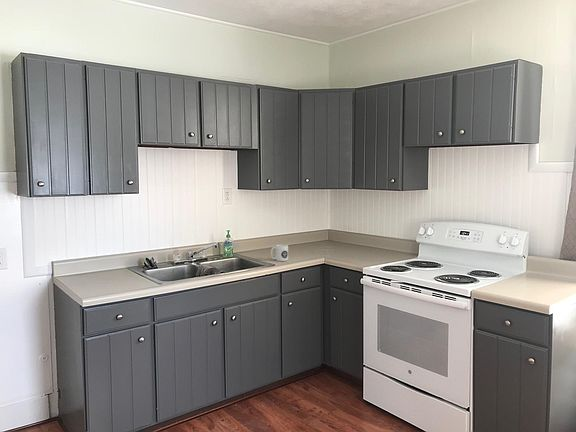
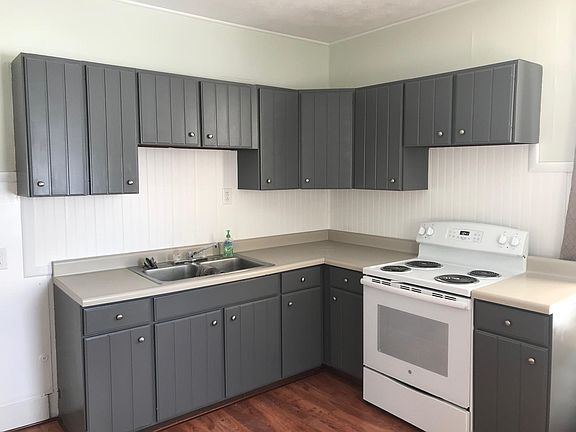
- mug (279, 252)
